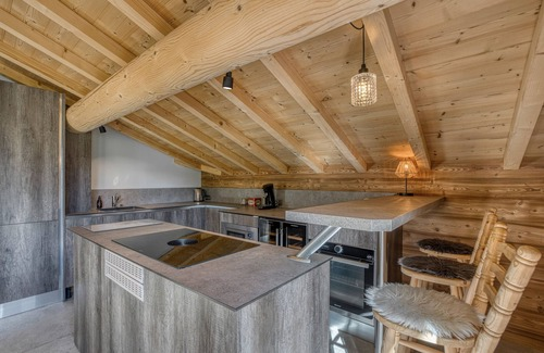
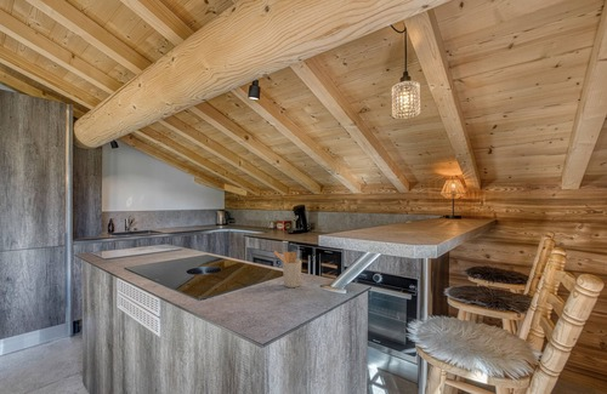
+ utensil holder (287, 267)
